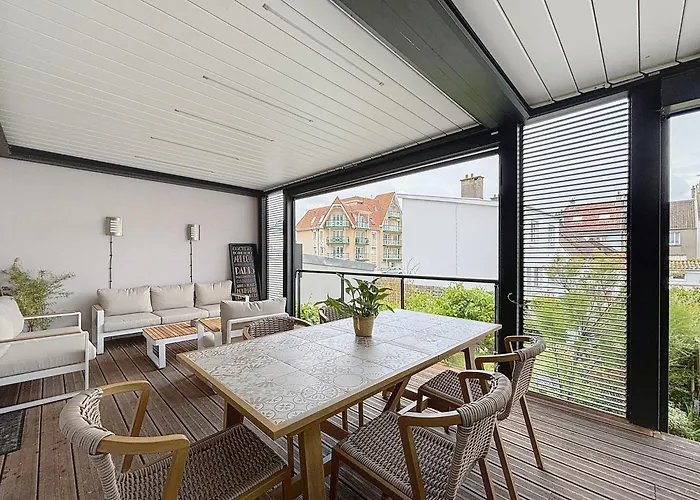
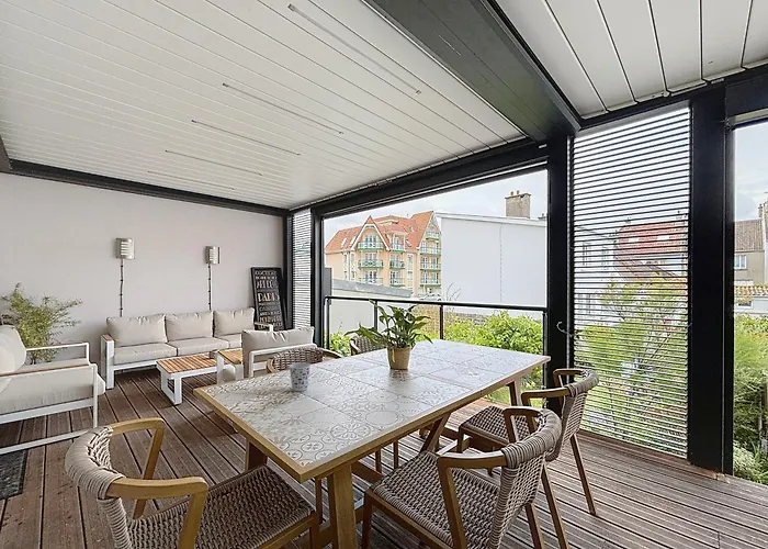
+ cup (300, 377)
